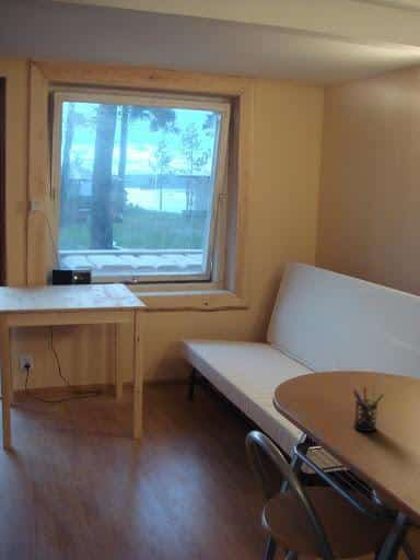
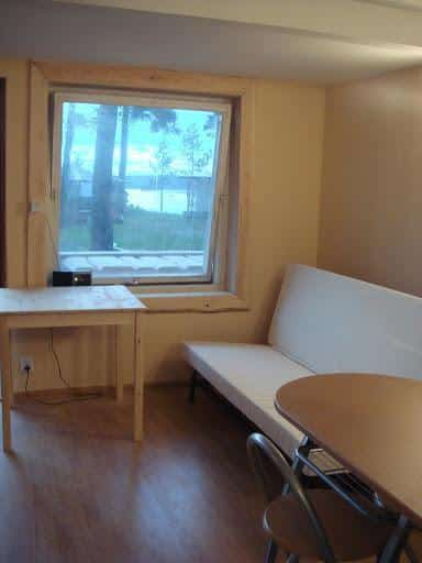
- pen holder (368, 407)
